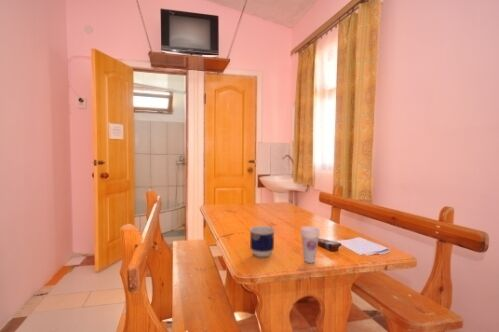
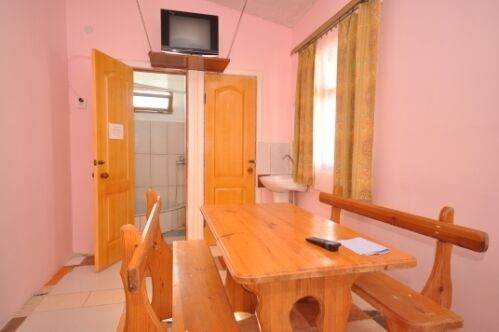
- cup (309, 245)
- cup (263, 243)
